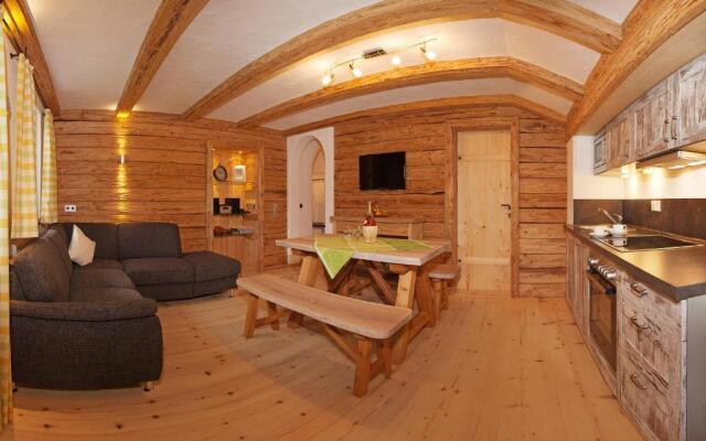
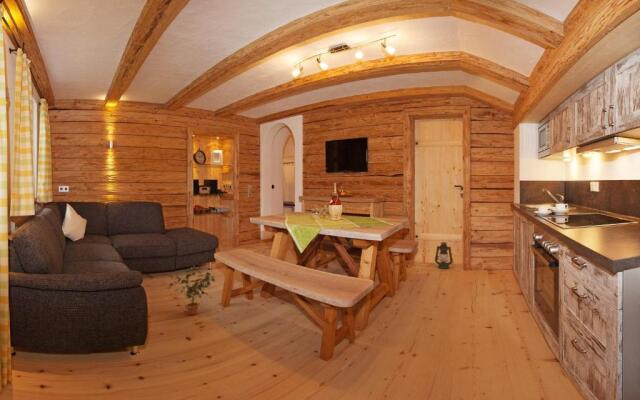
+ lantern (443, 254)
+ potted plant (192, 290)
